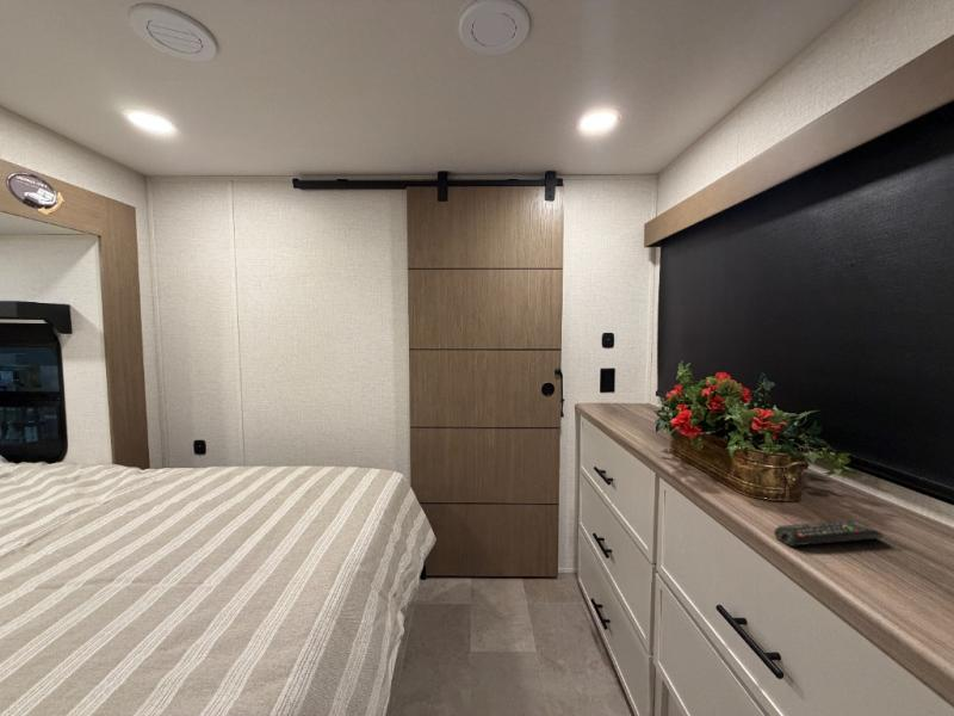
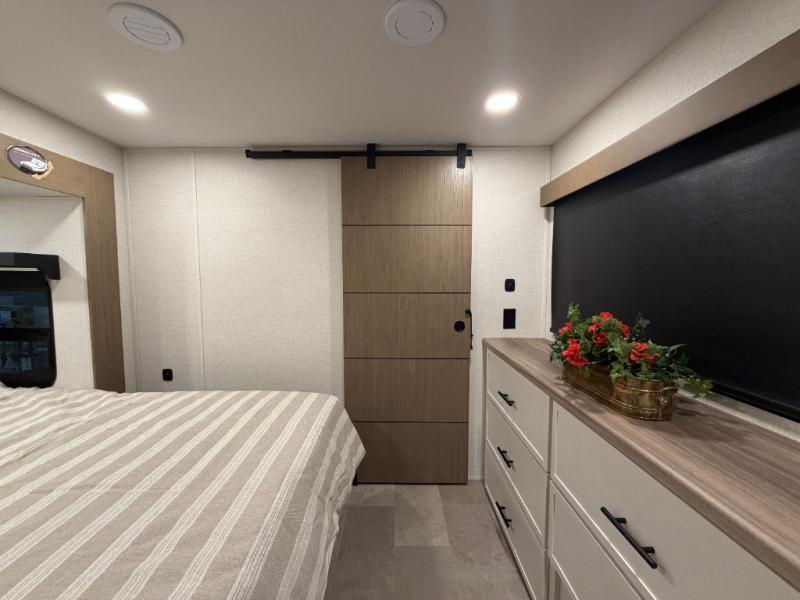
- remote control (828, 533)
